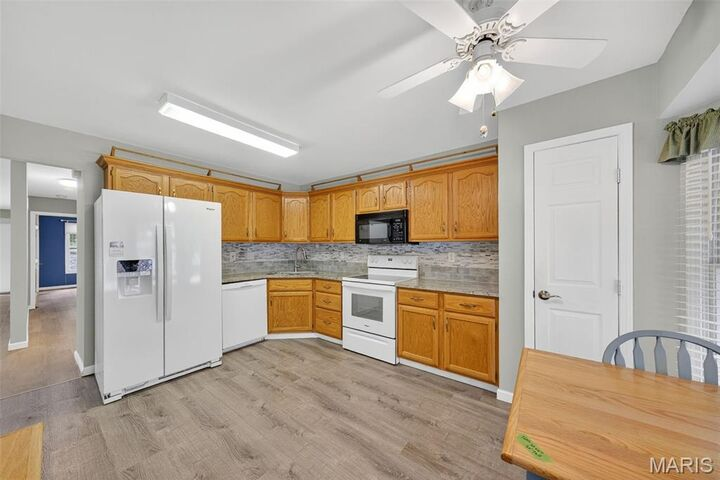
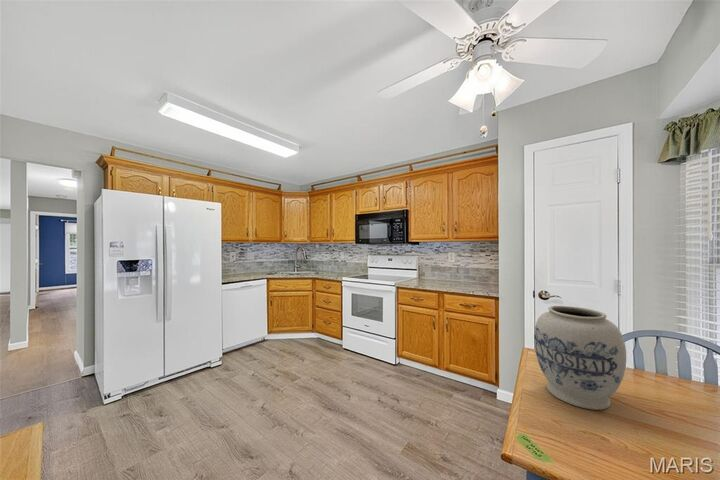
+ vase (576, 352)
